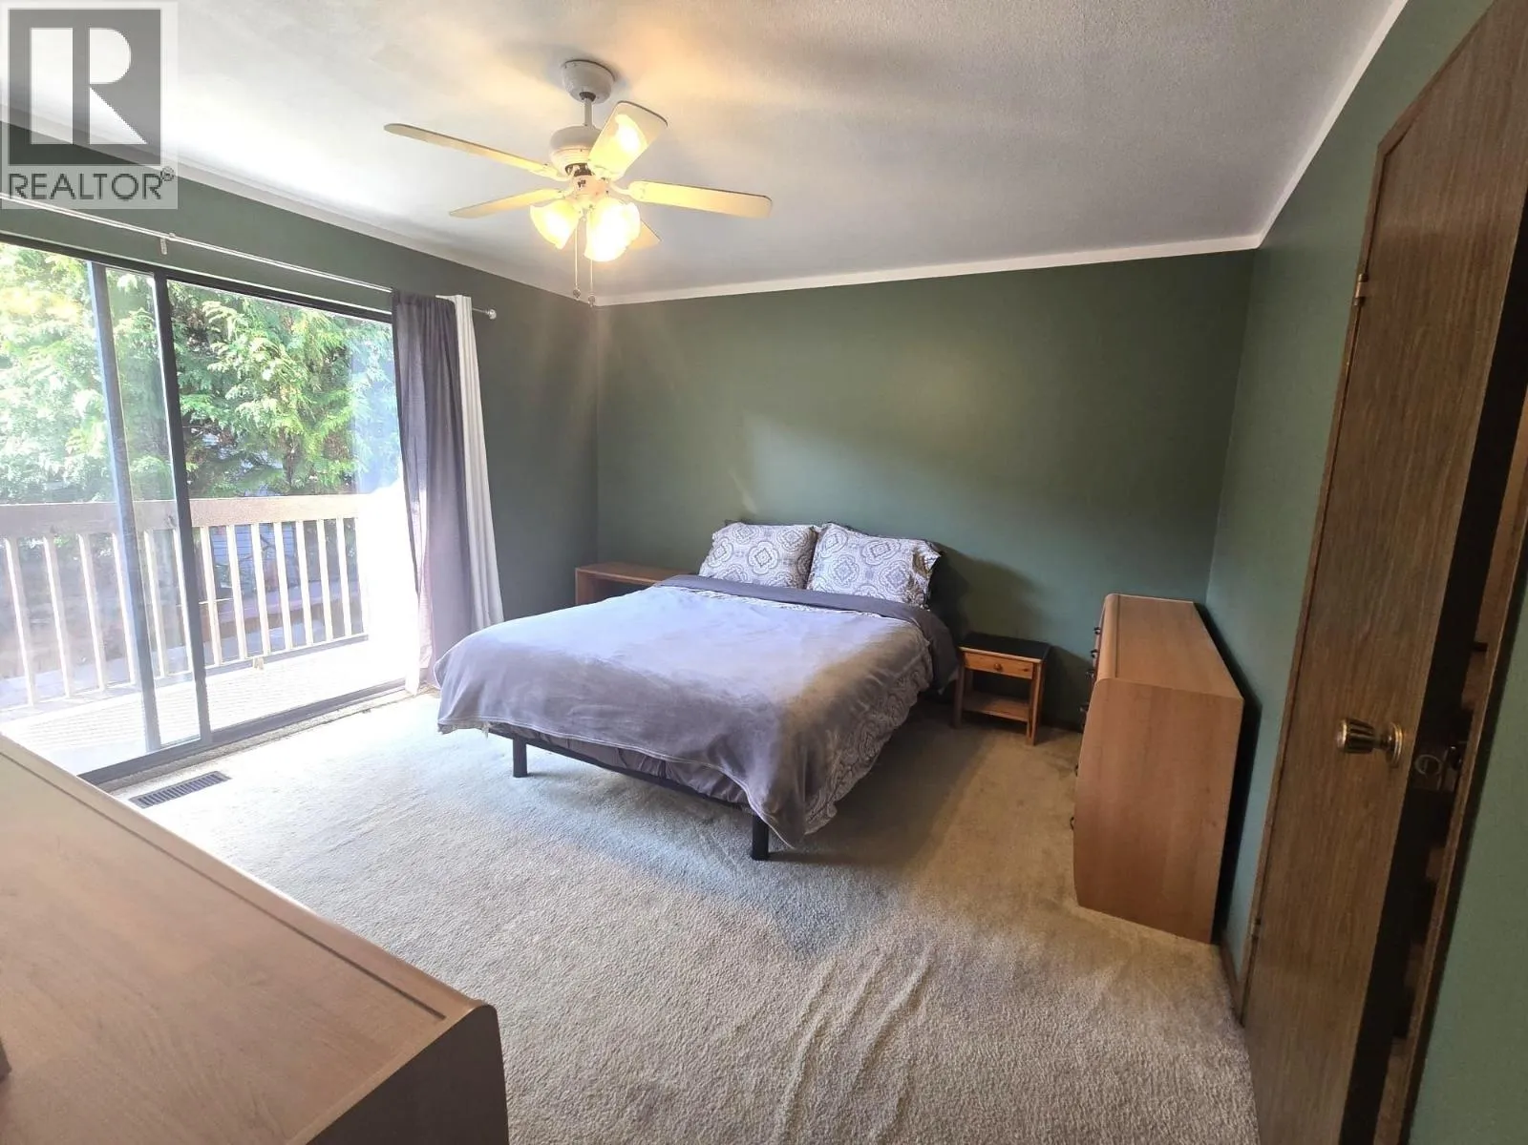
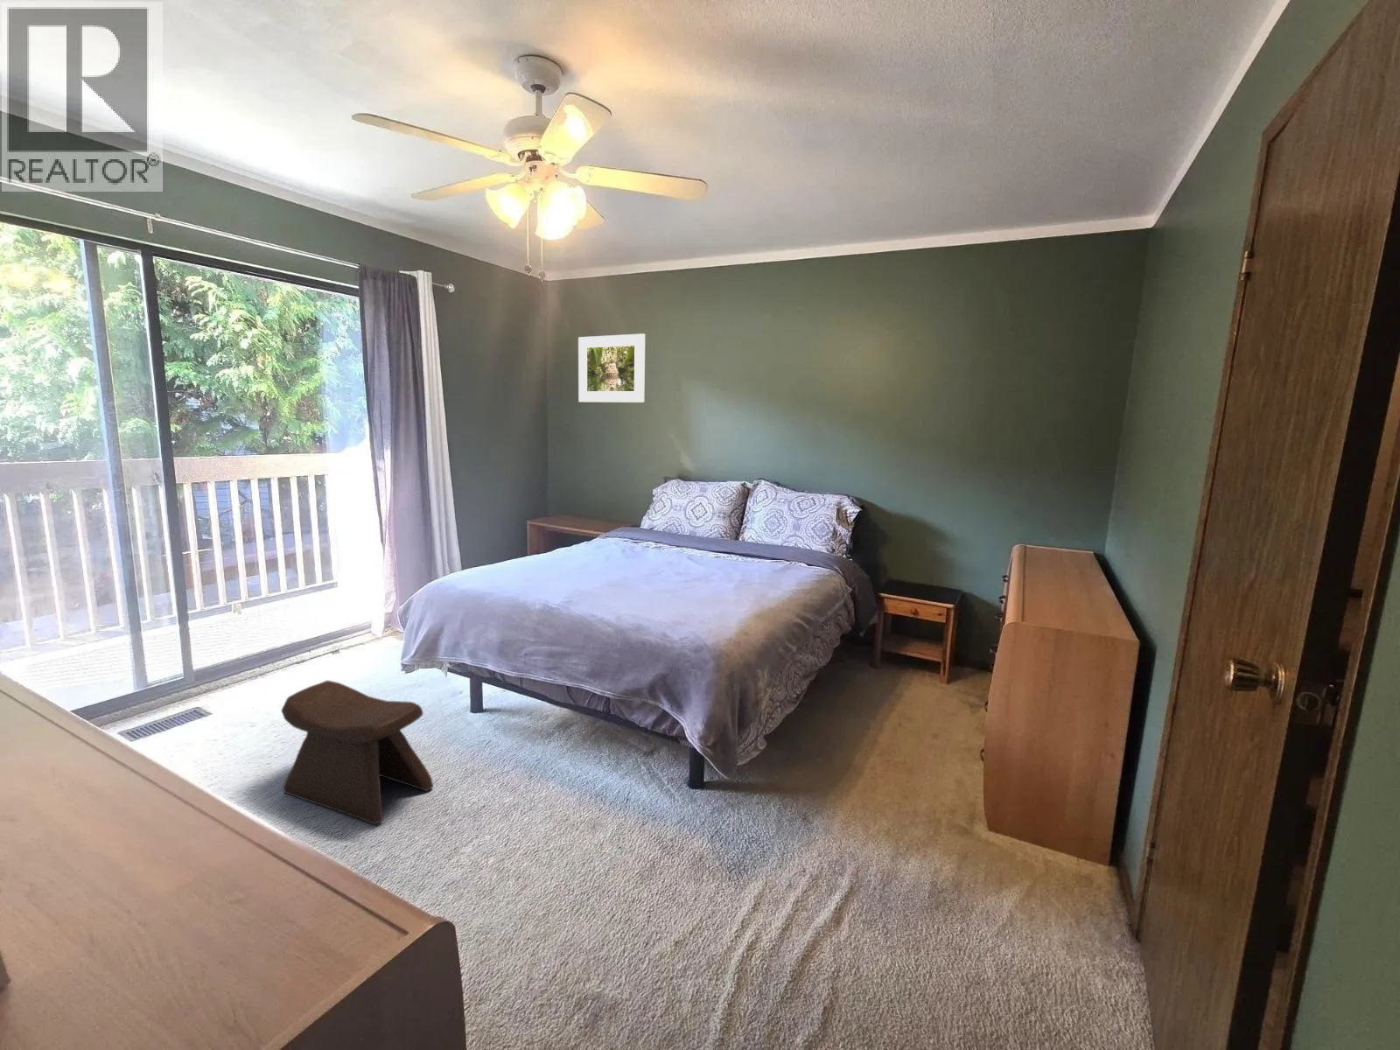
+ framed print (611, 368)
+ stool (356, 744)
